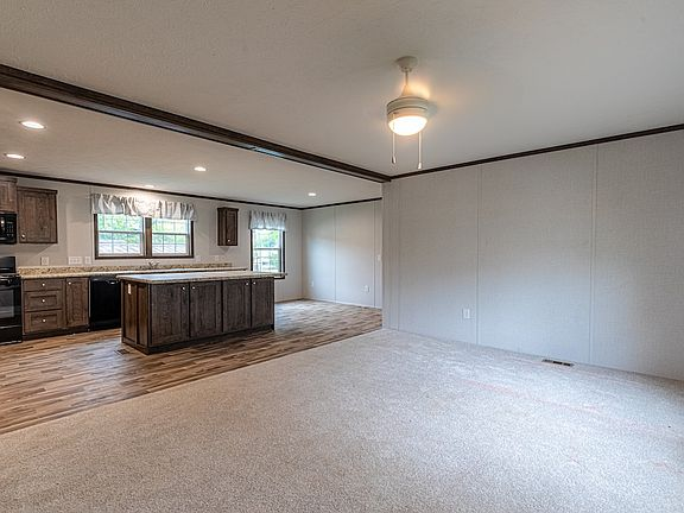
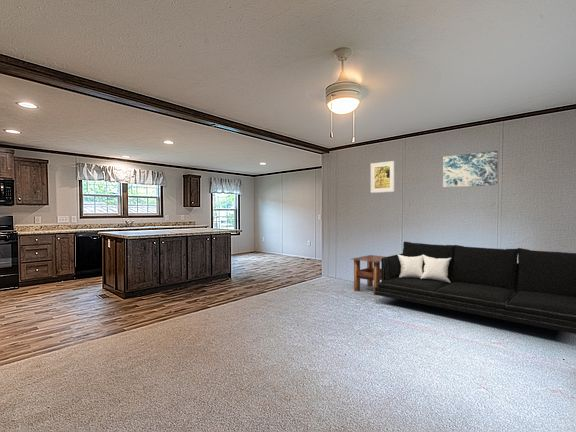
+ side table (373, 274)
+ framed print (382, 177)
+ sofa (477, 281)
+ wall art (469, 170)
